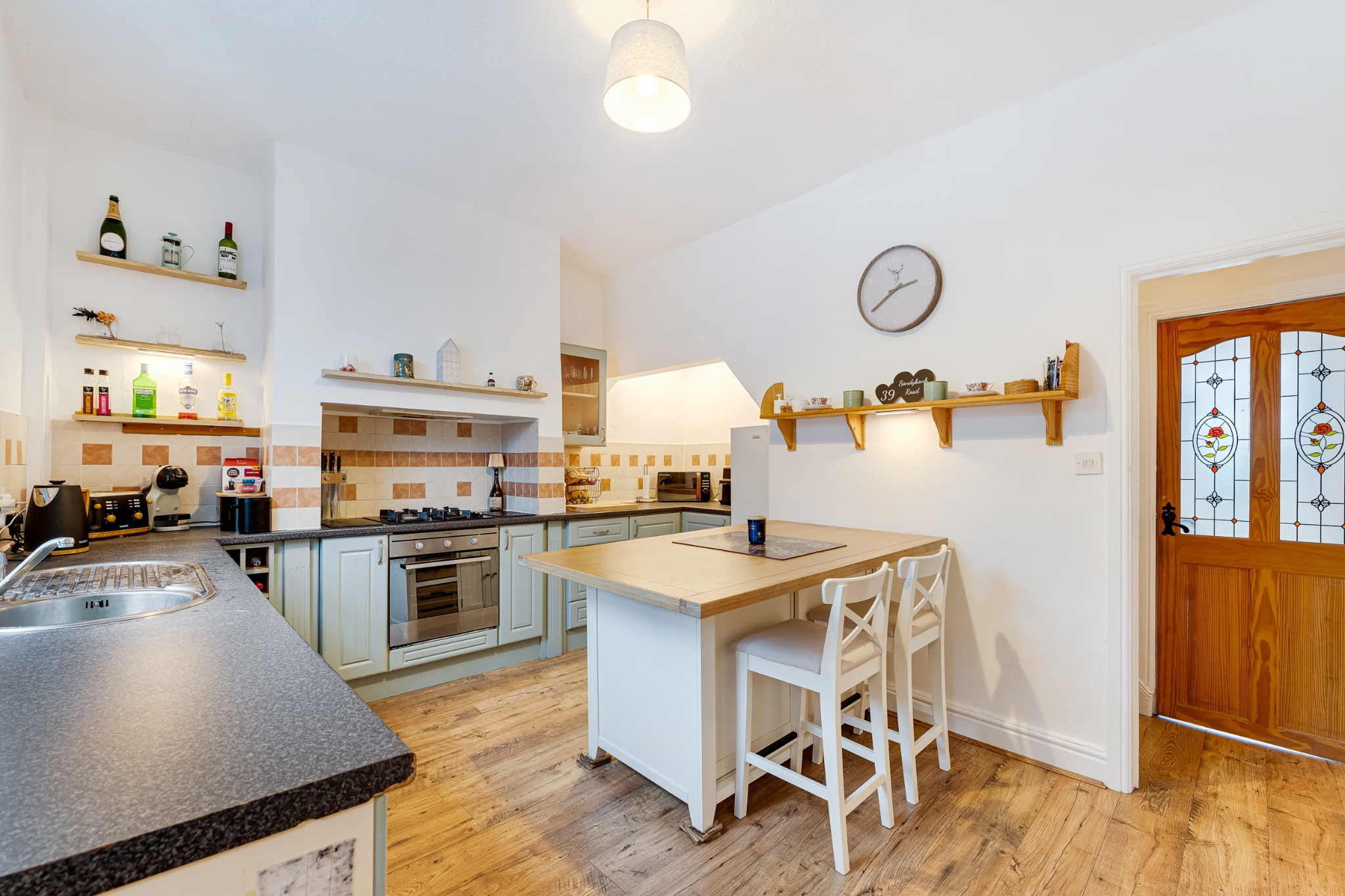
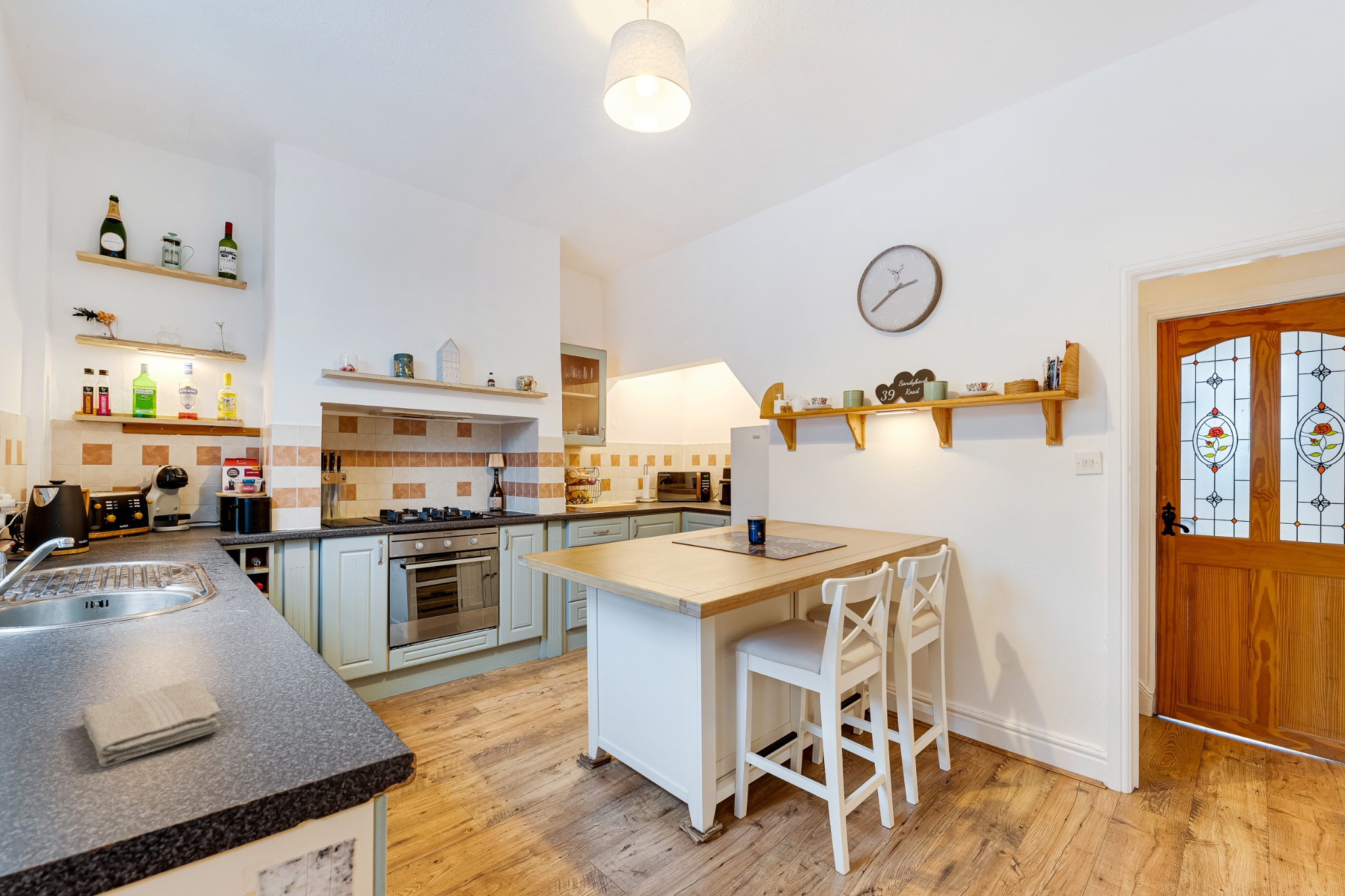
+ washcloth (152, 716)
